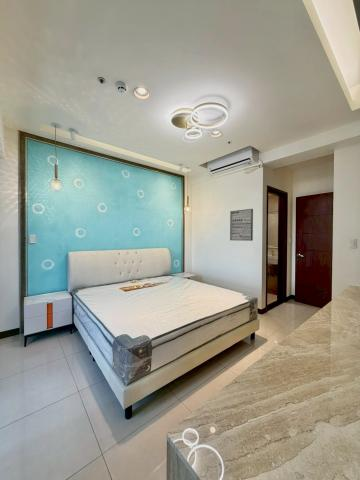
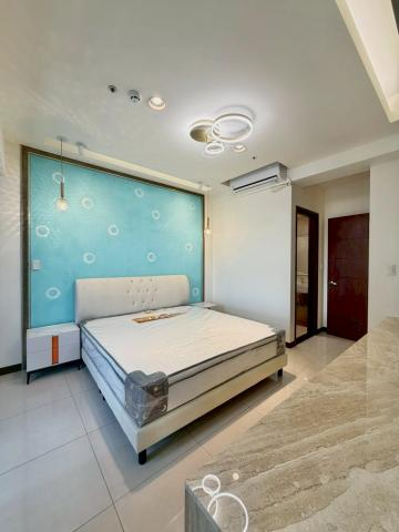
- wall art (241, 225)
